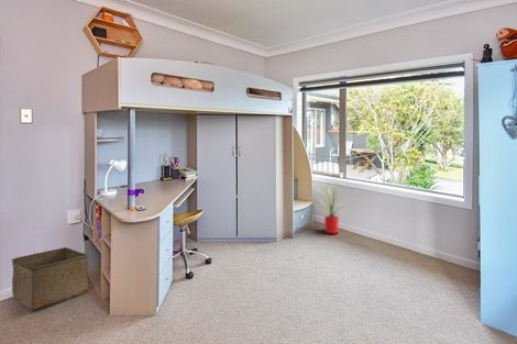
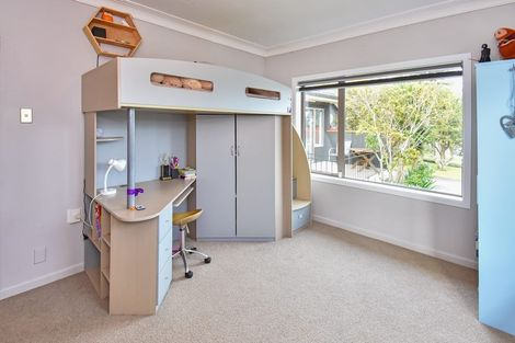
- house plant (331, 207)
- storage bin (51, 275)
